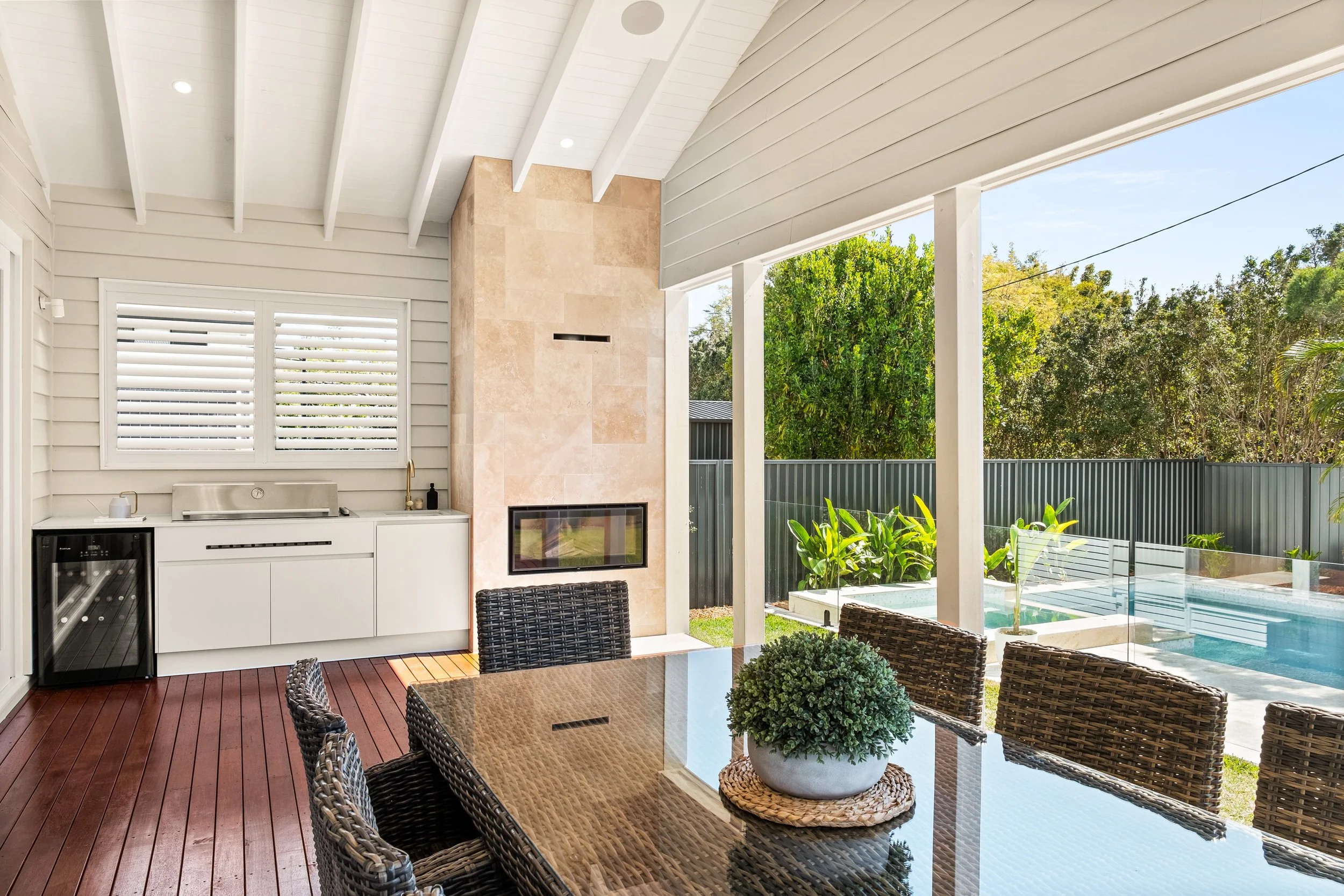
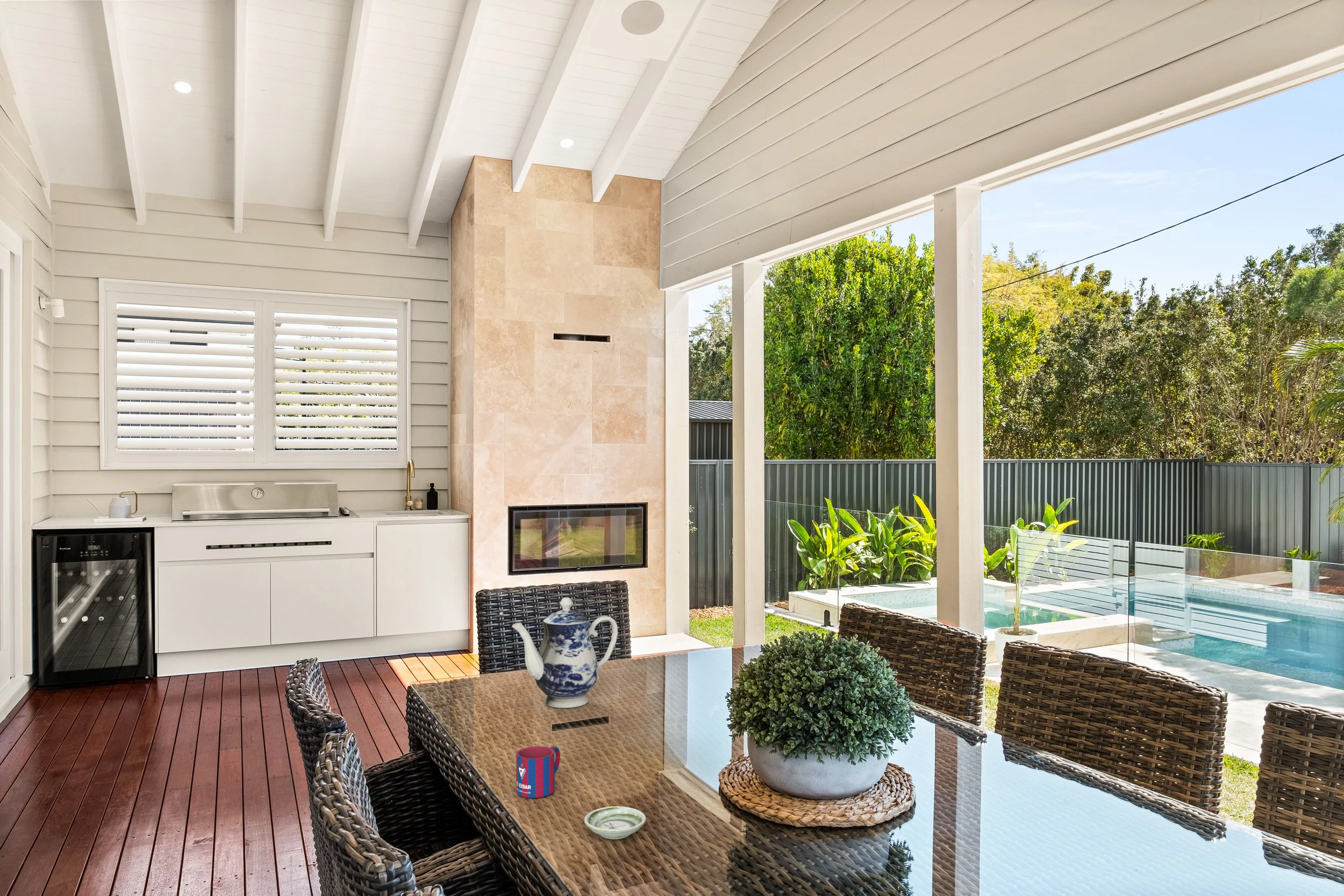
+ saucer (615, 825)
+ mug (542, 769)
+ teapot (566, 650)
